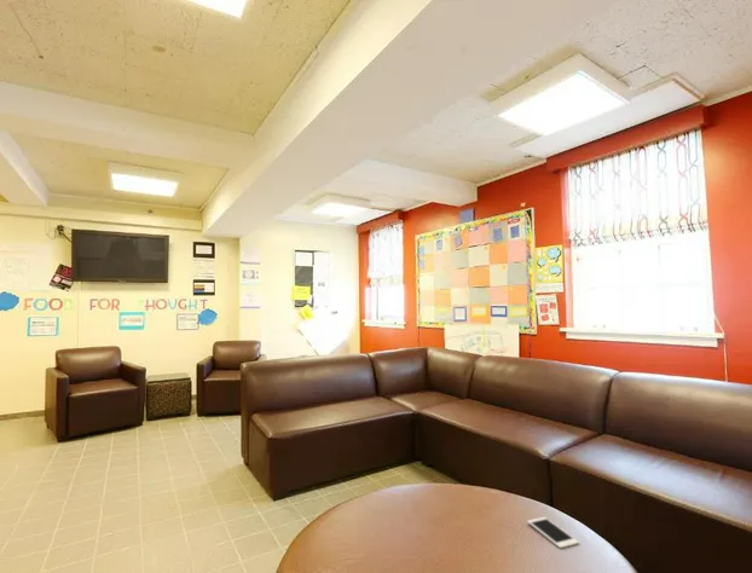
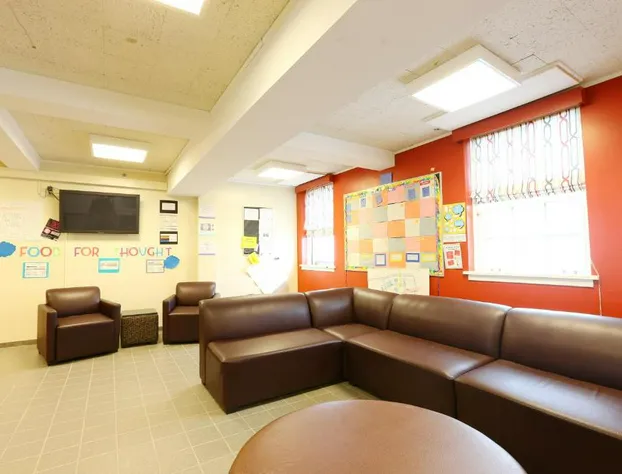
- cell phone (551, 531)
